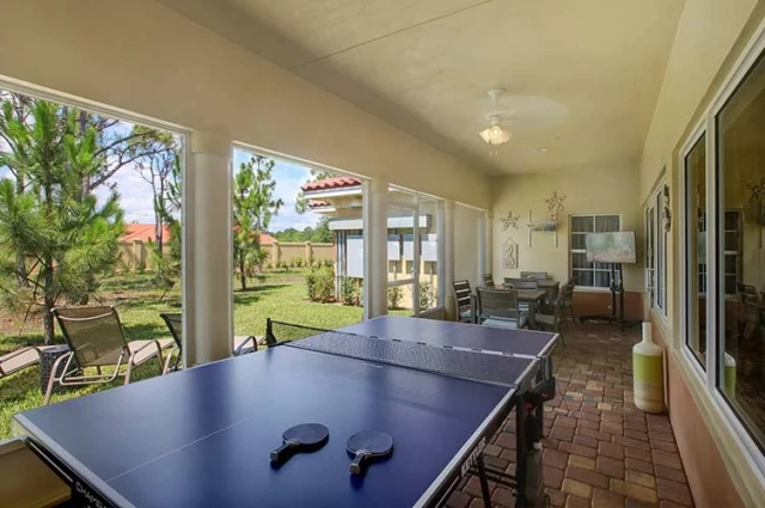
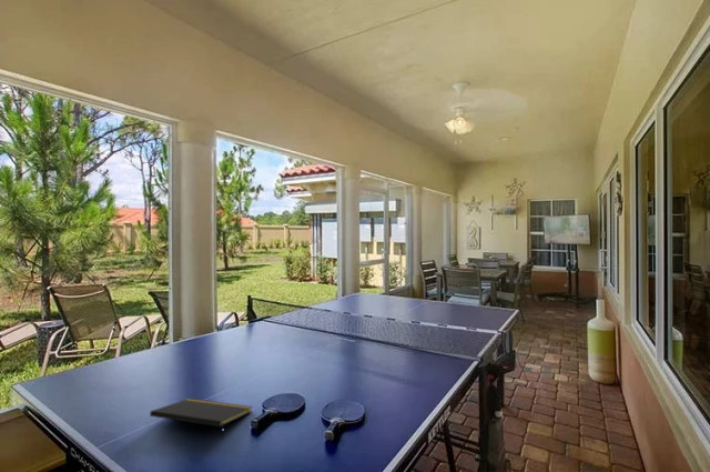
+ notepad (203, 411)
